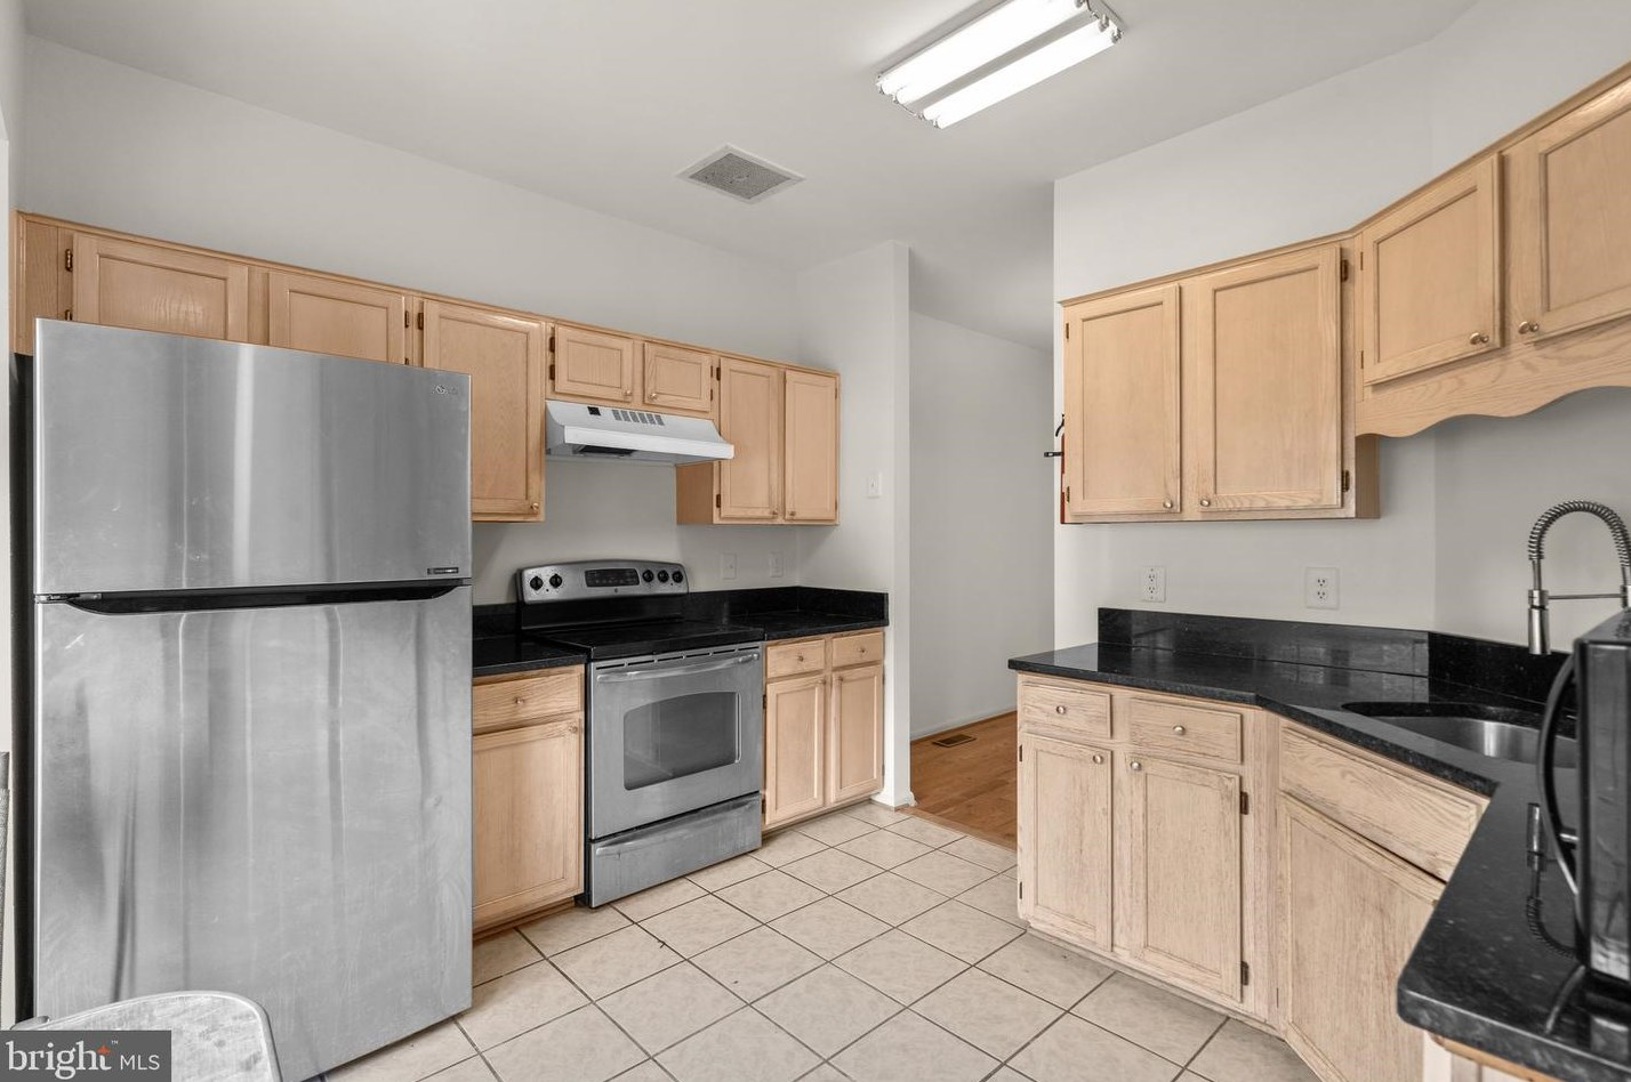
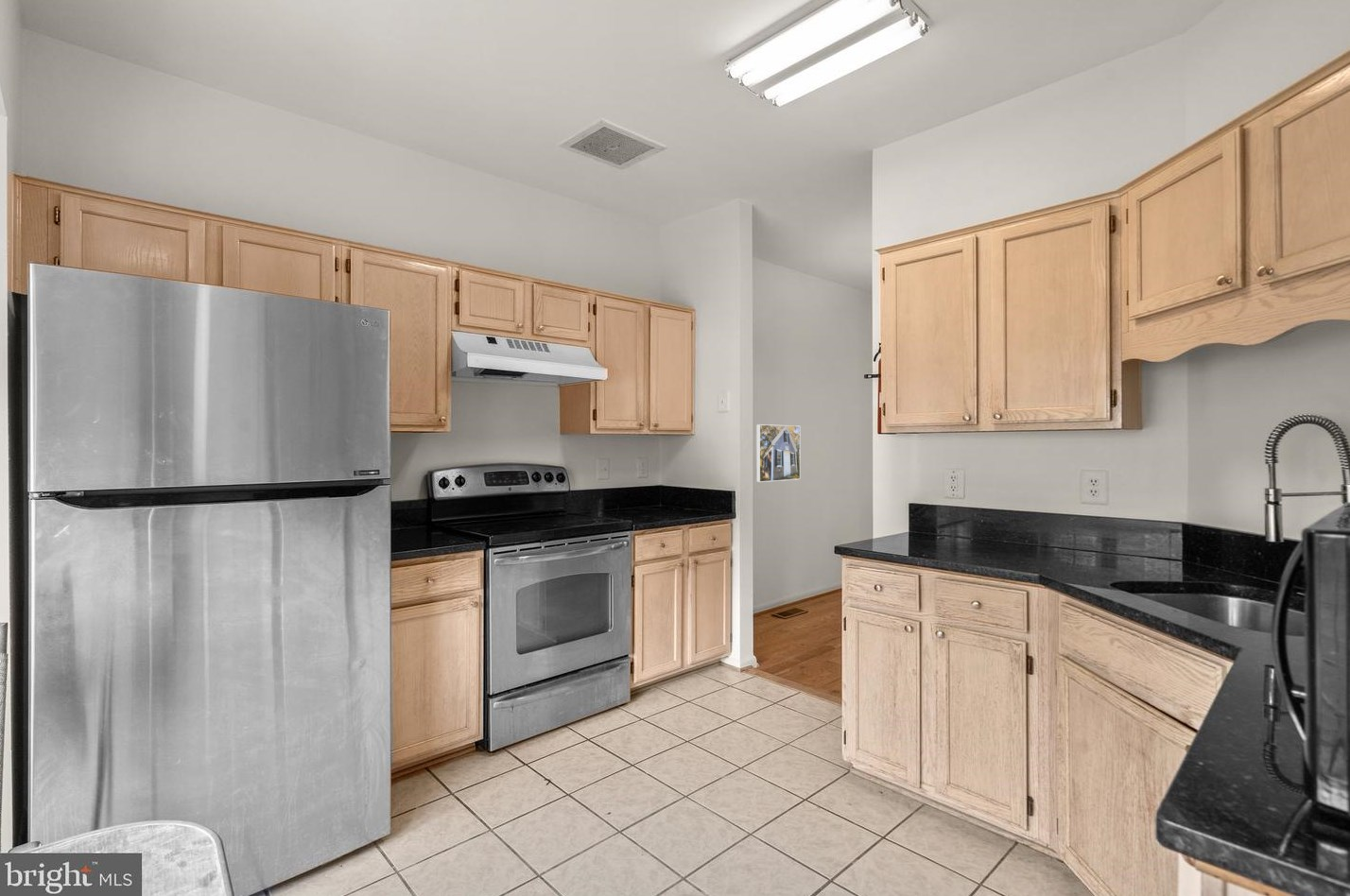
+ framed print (779, 453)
